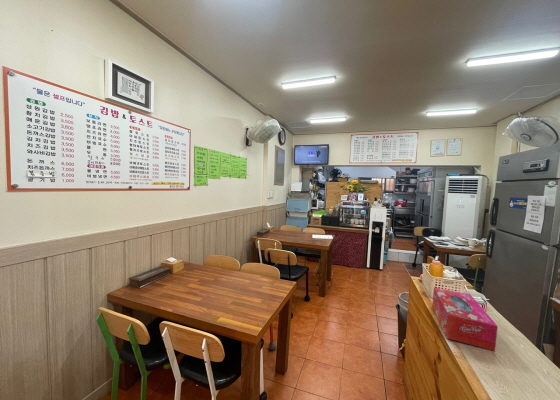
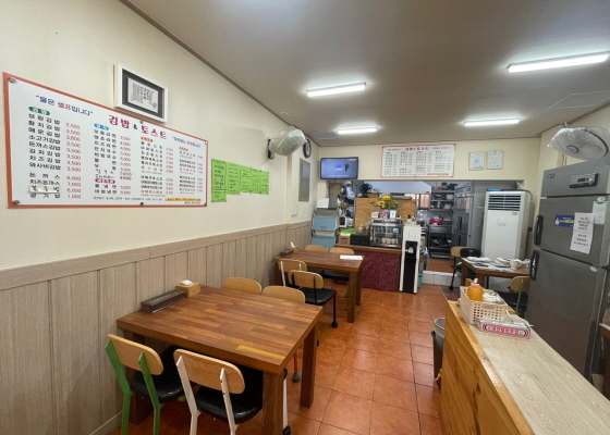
- tissue box (459, 314)
